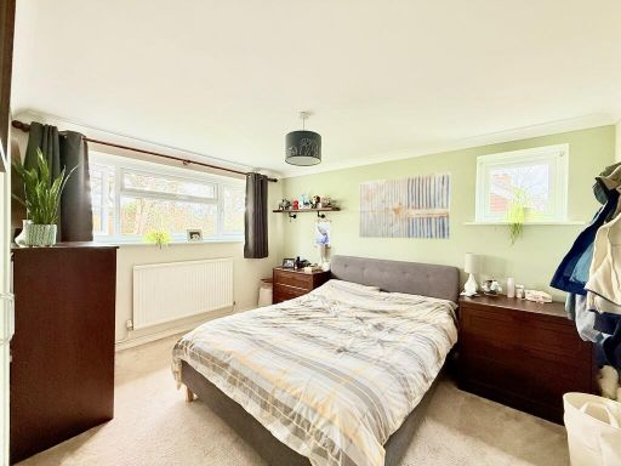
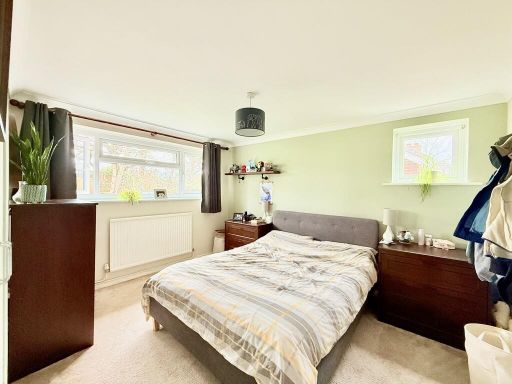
- wall art (399, 208)
